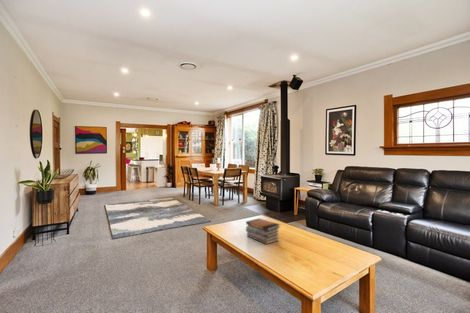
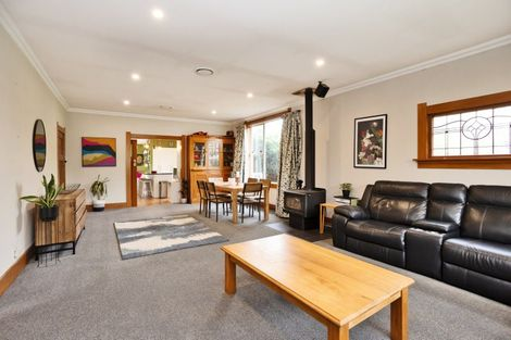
- book stack (262, 230)
